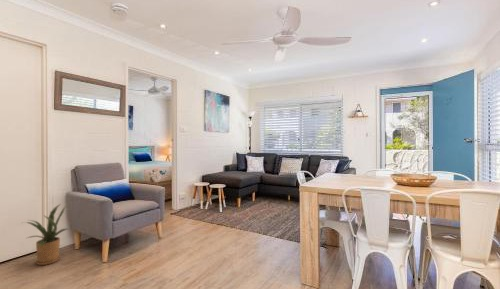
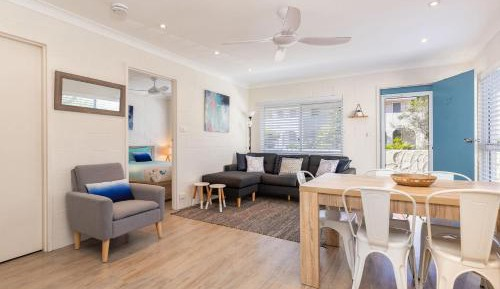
- house plant (45, 234)
